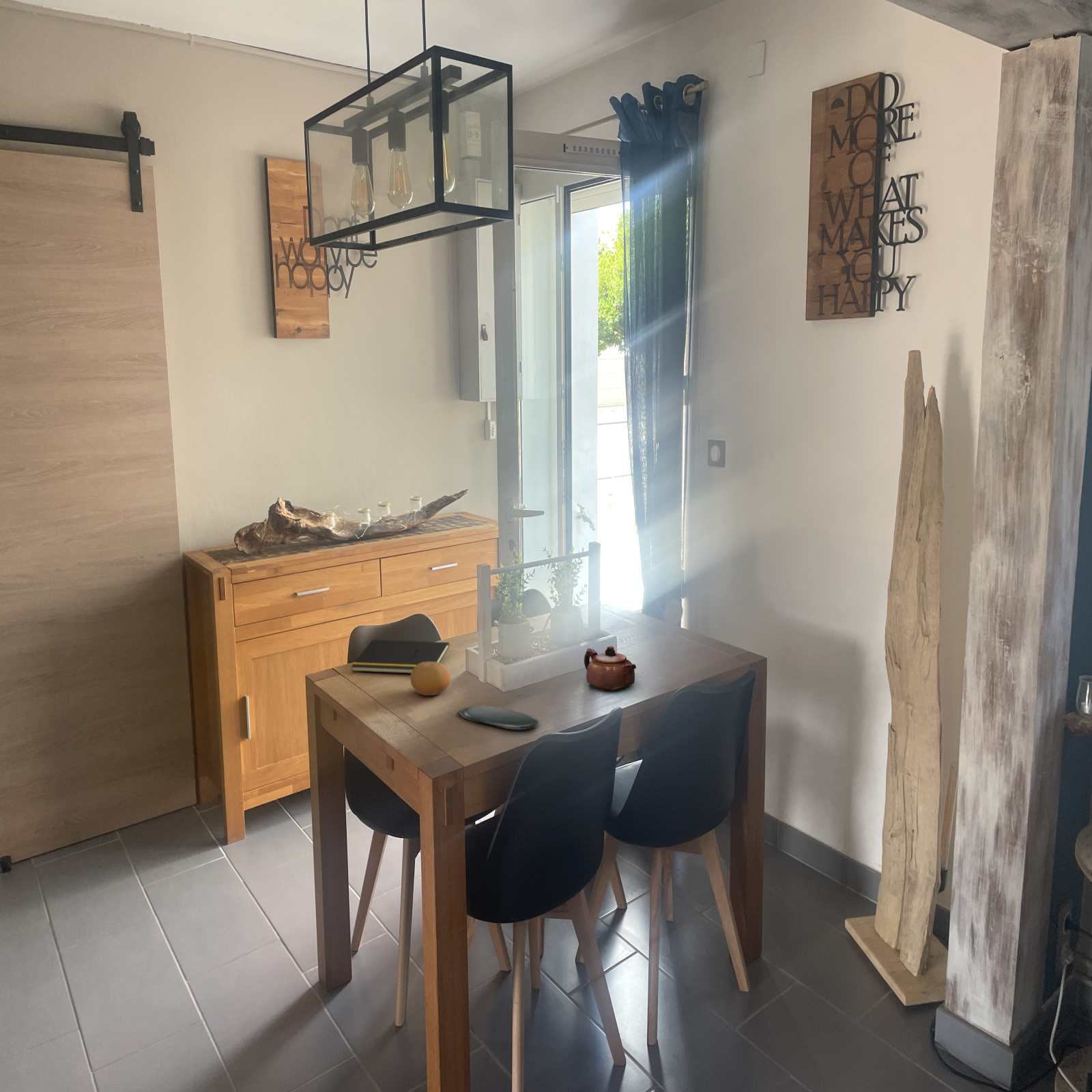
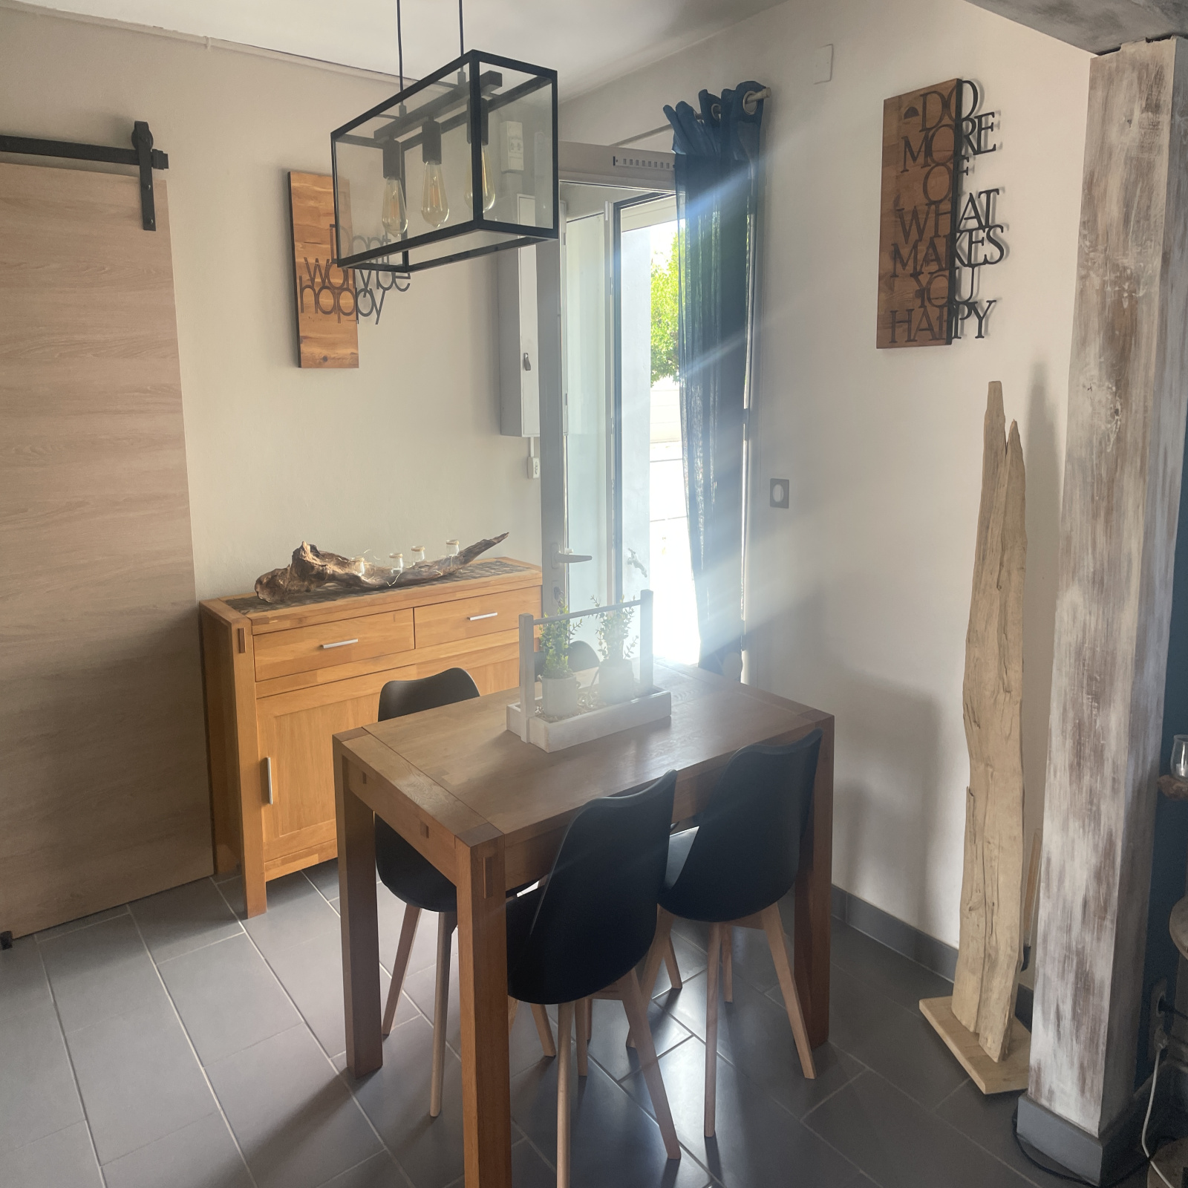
- teapot (609, 665)
- oval tray (498, 717)
- fruit (430, 678)
- notepad (401, 656)
